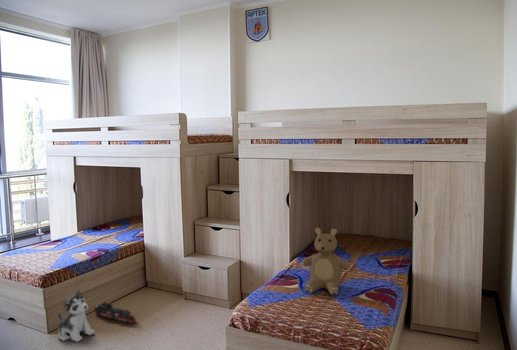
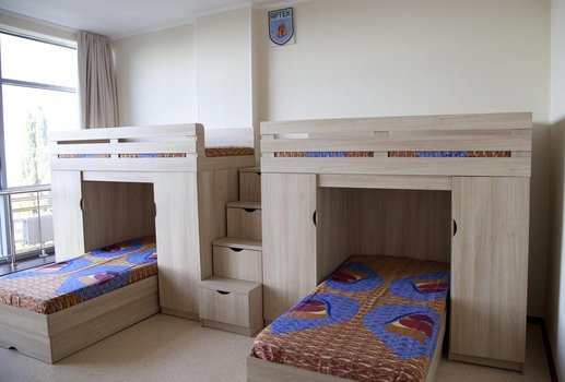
- toy train (115, 311)
- plush toy (72, 311)
- teddy bear (324, 259)
